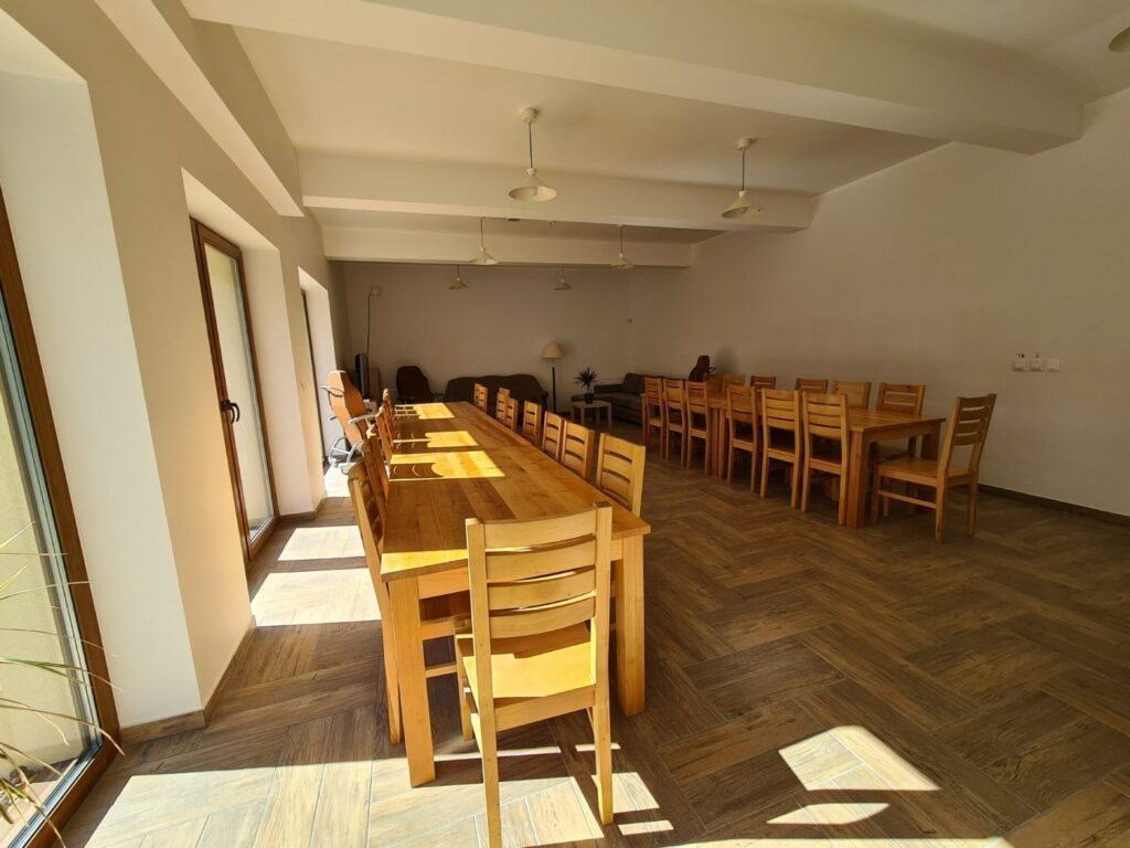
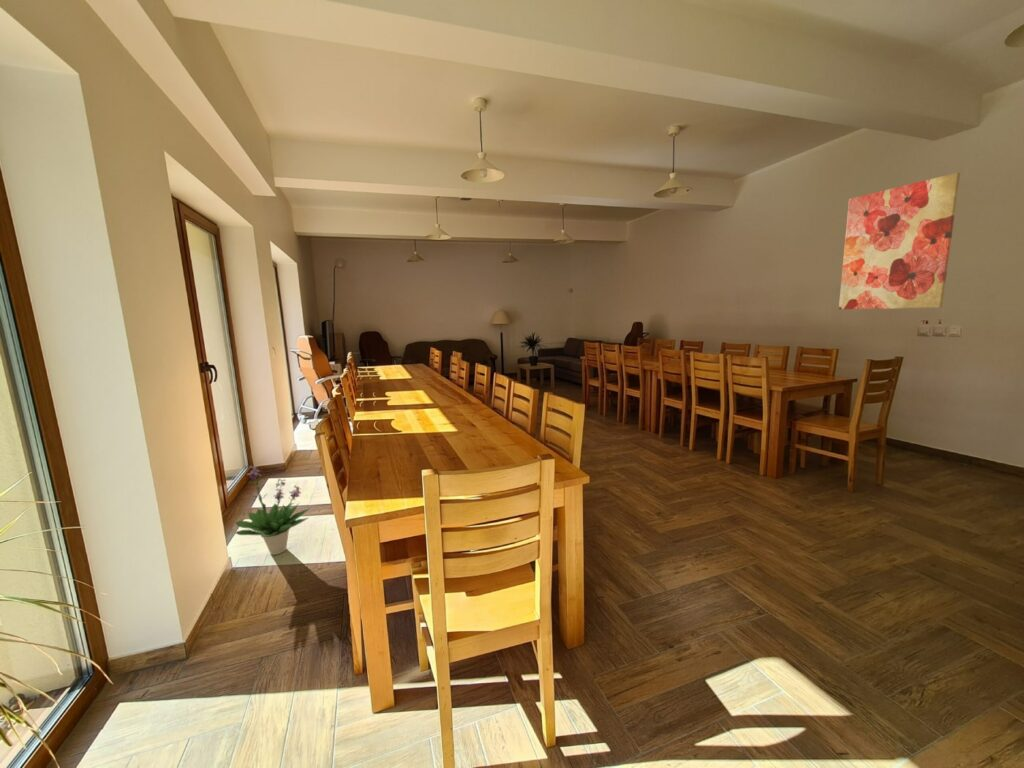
+ wall art (892, 249)
+ potted plant (271, 508)
